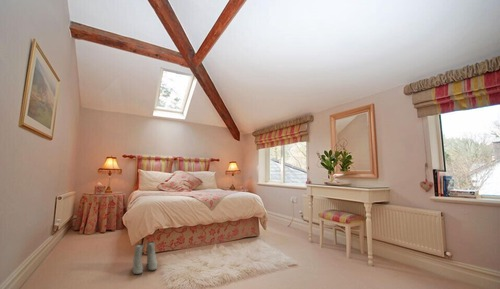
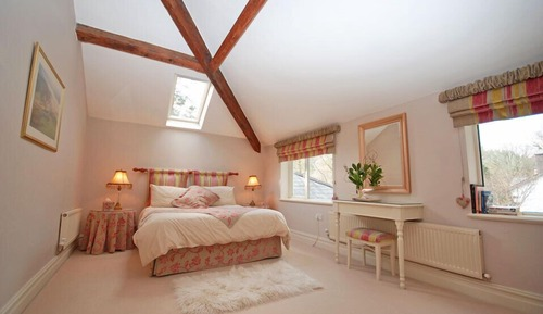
- boots (147, 256)
